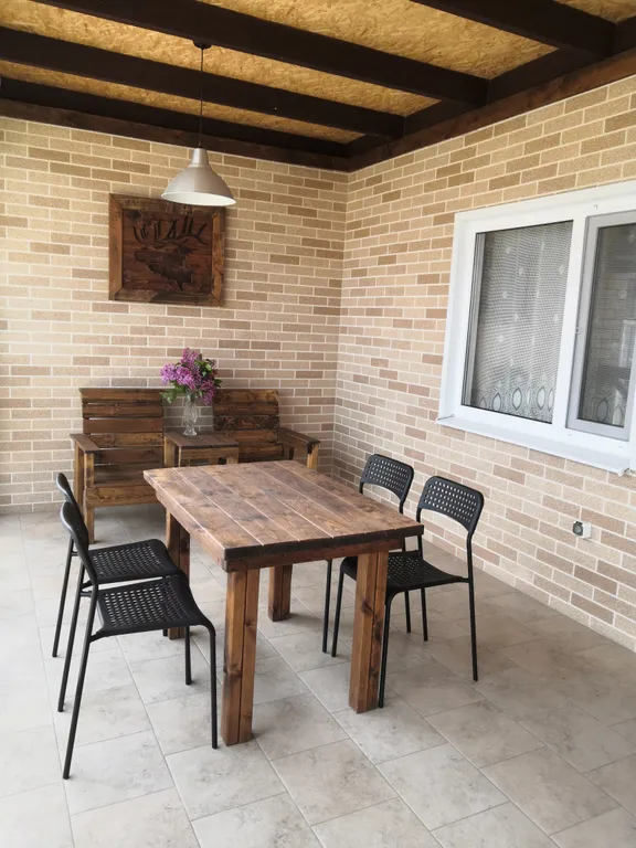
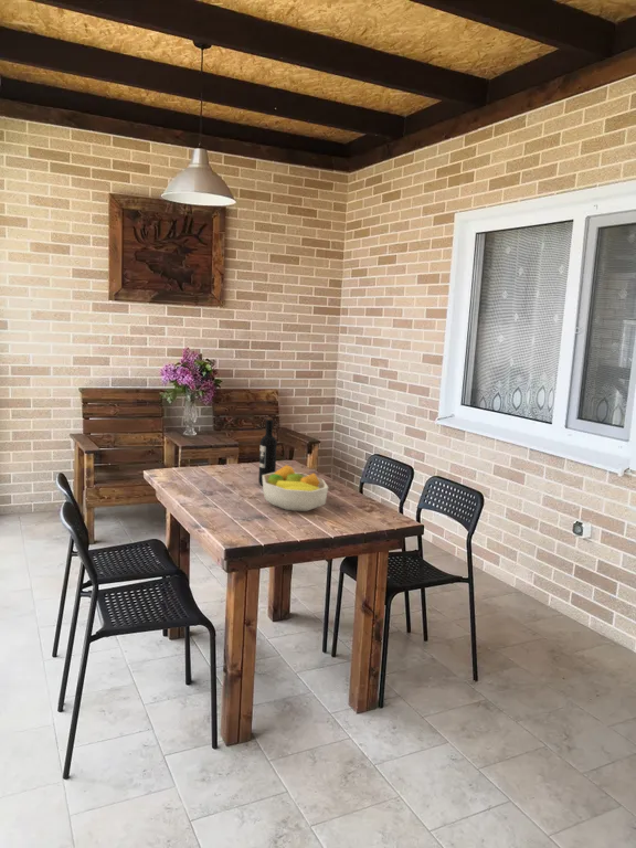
+ wine bottle (267, 451)
+ fruit bowl (294, 487)
